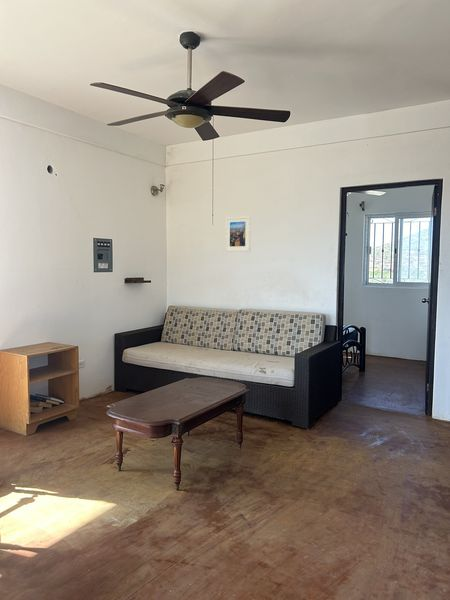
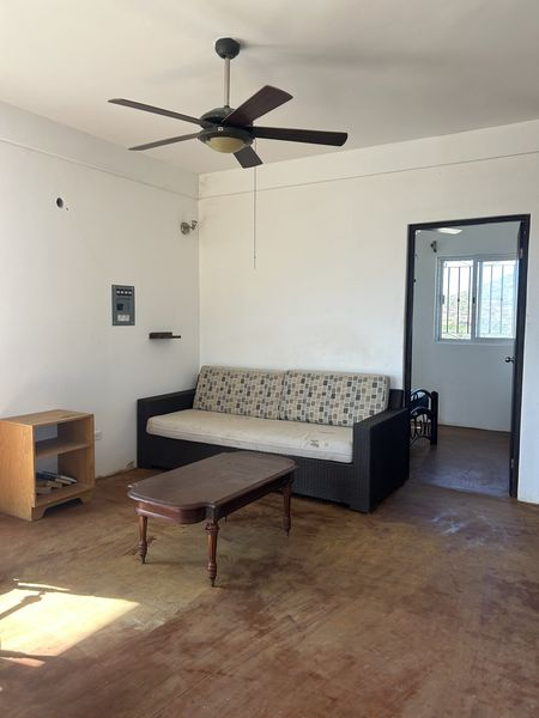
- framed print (237, 234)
